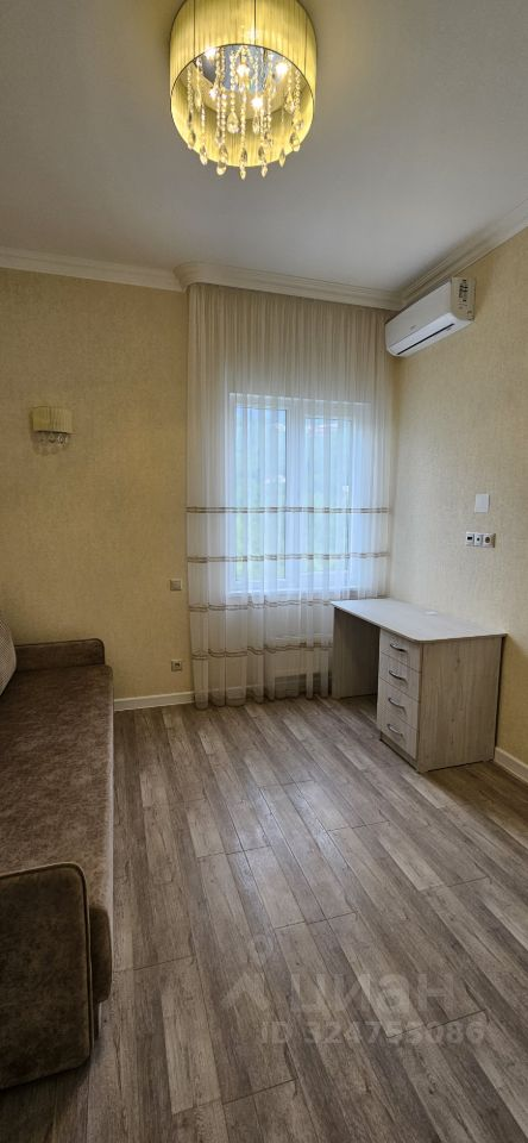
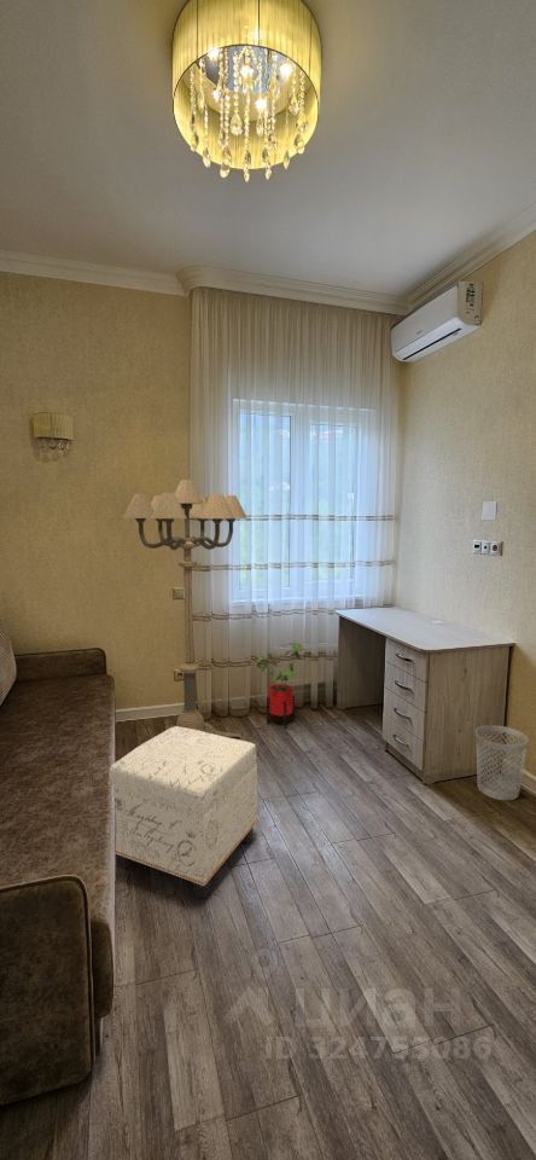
+ house plant (284, 683)
+ ottoman (186, 801)
+ floor lamp (188, 616)
+ wastebasket (500, 762)
